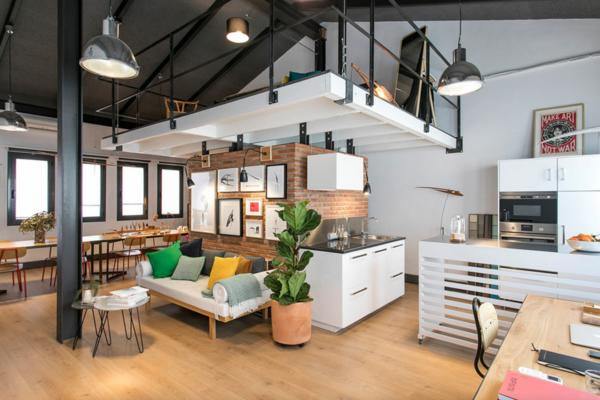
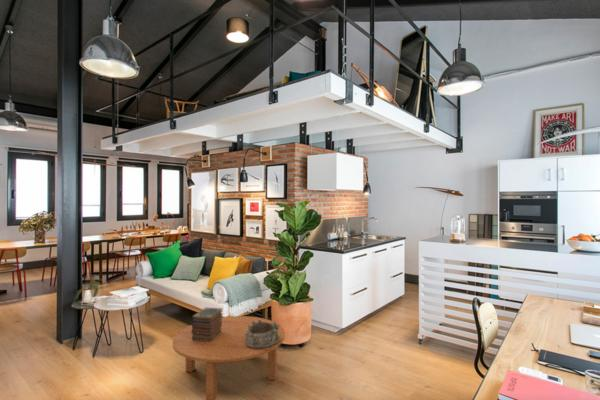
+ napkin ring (262, 332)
+ book stack (207, 323)
+ coffee table (230, 354)
